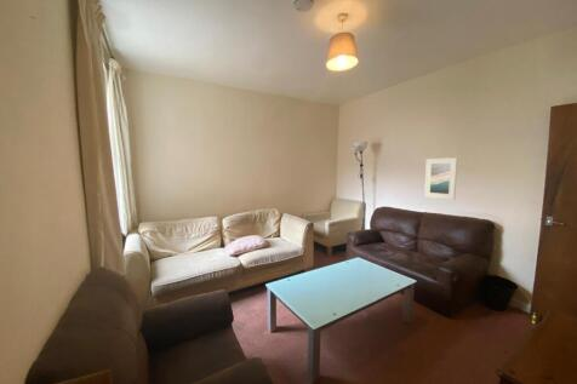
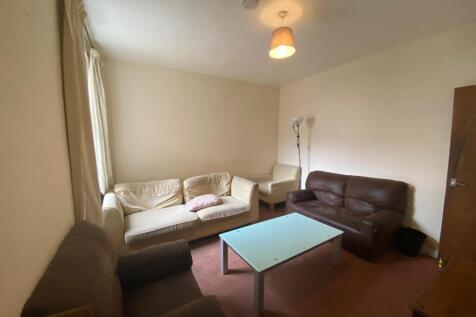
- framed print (440, 178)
